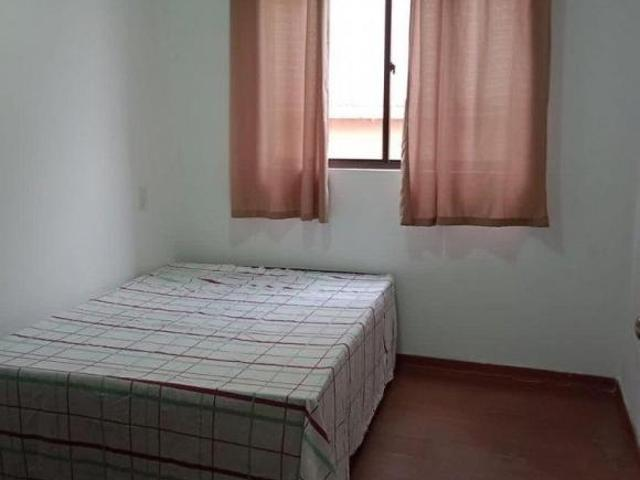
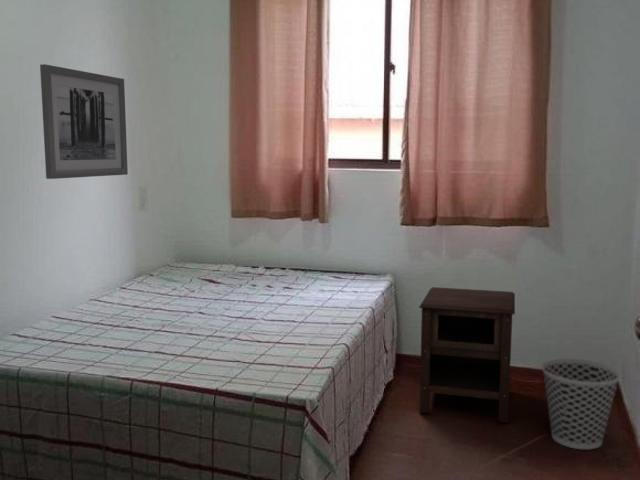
+ nightstand (467, 350)
+ wall art (88, 124)
+ wastebasket (578, 404)
